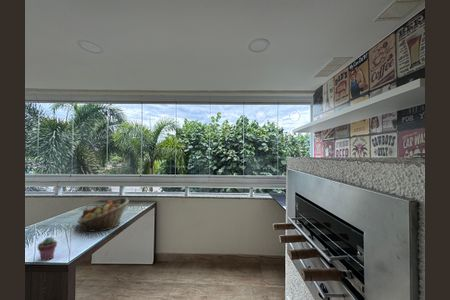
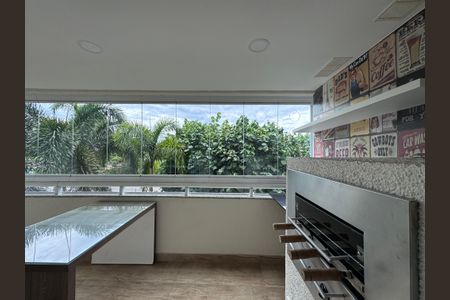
- fruit basket (104, 213)
- potted succulent (47, 247)
